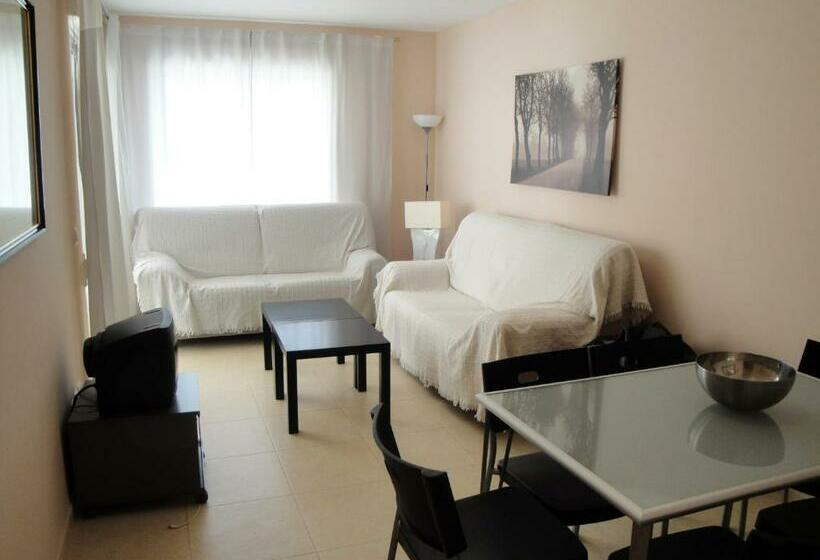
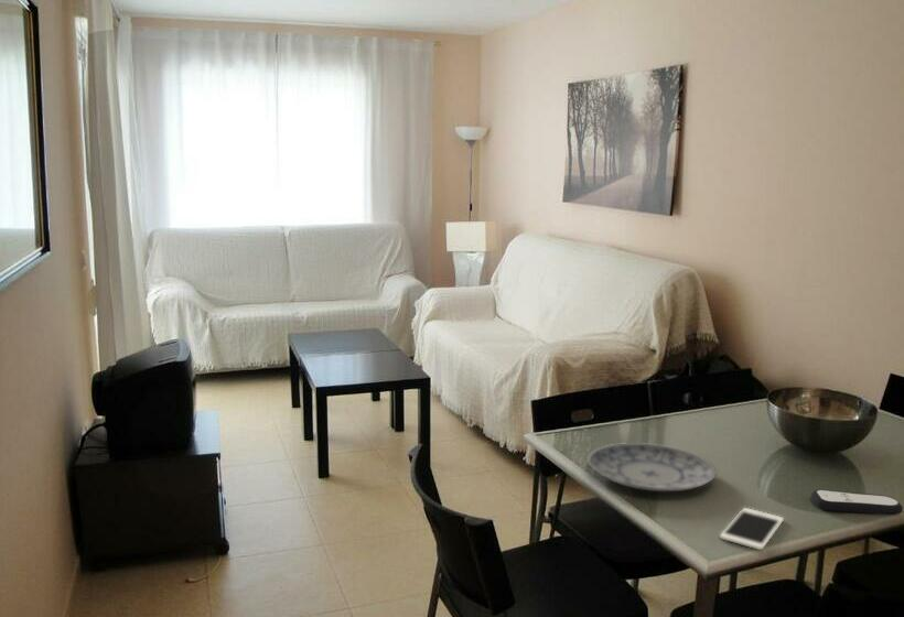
+ plate (649, 469)
+ cell phone (752, 528)
+ remote control (857, 501)
